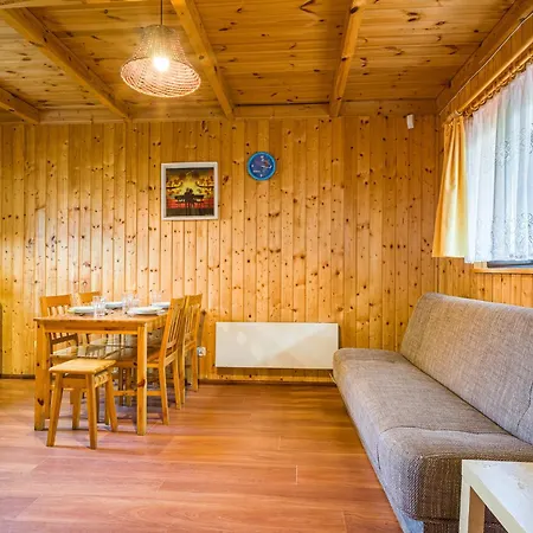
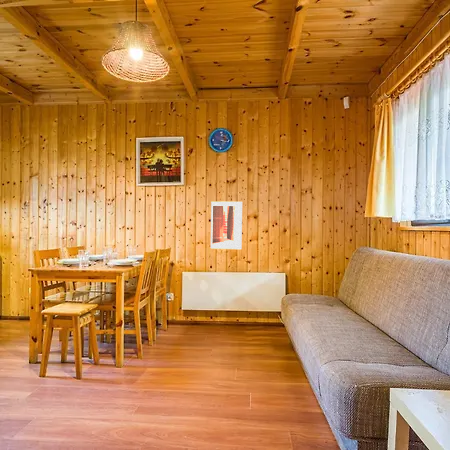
+ wall art (226, 225)
